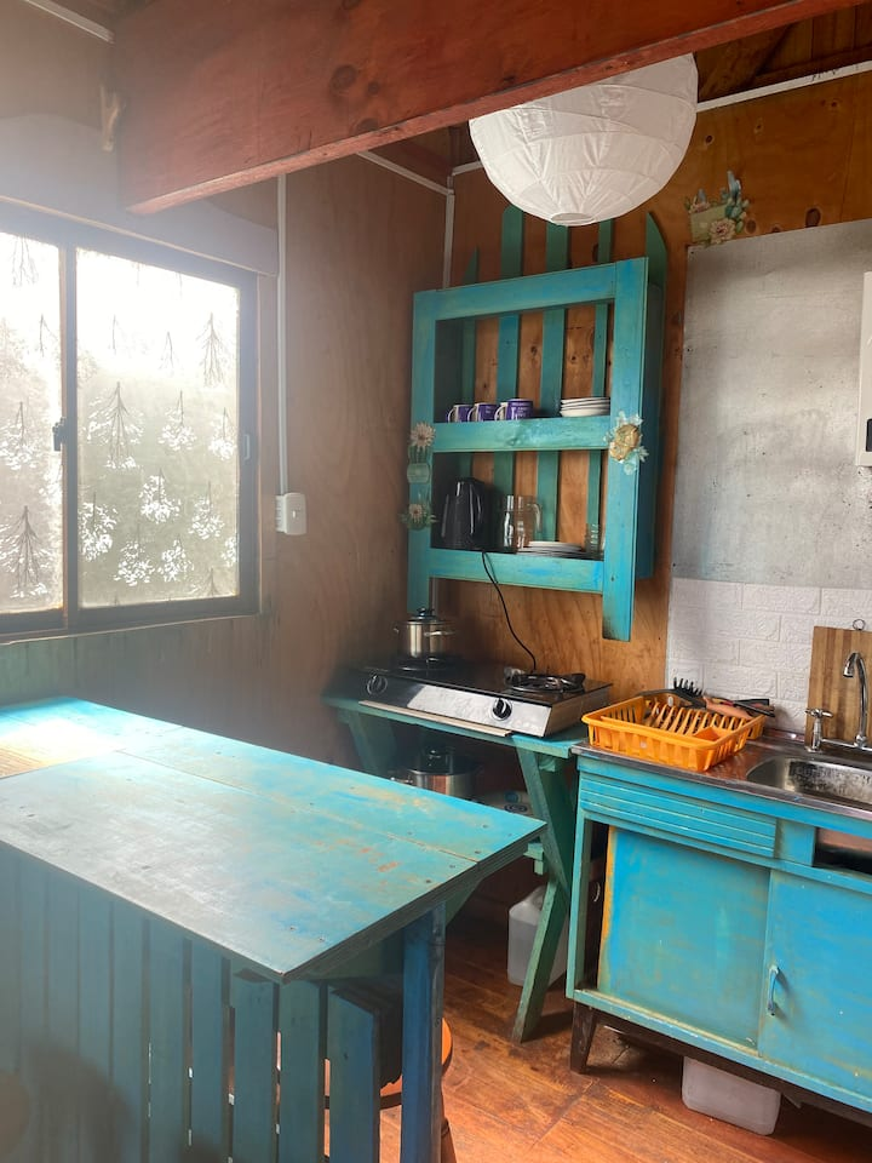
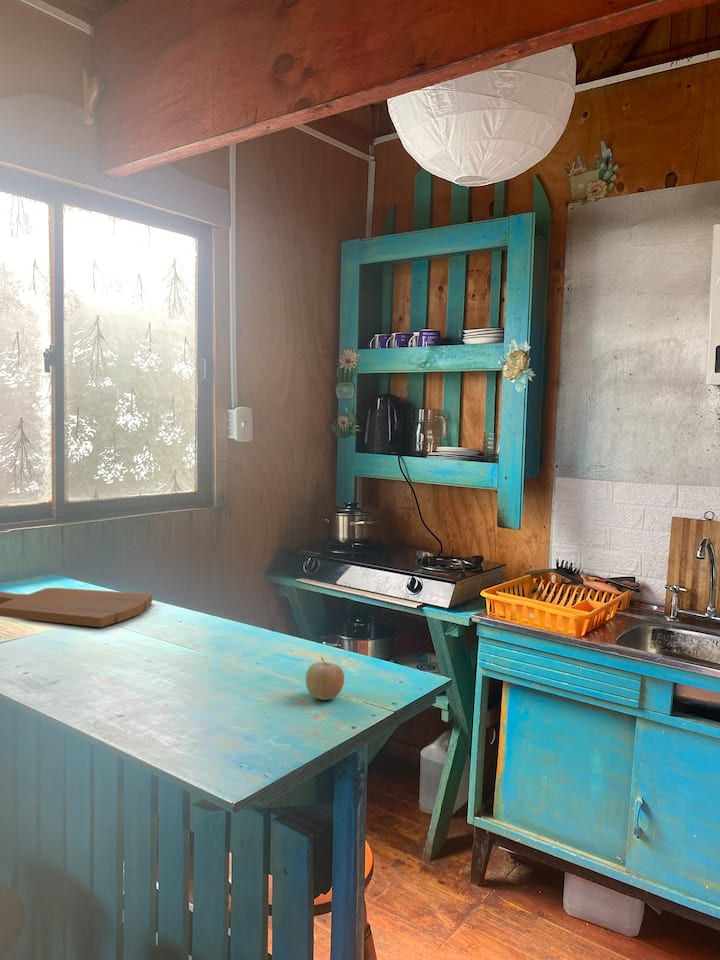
+ cutting board (66, 604)
+ fruit (324, 677)
